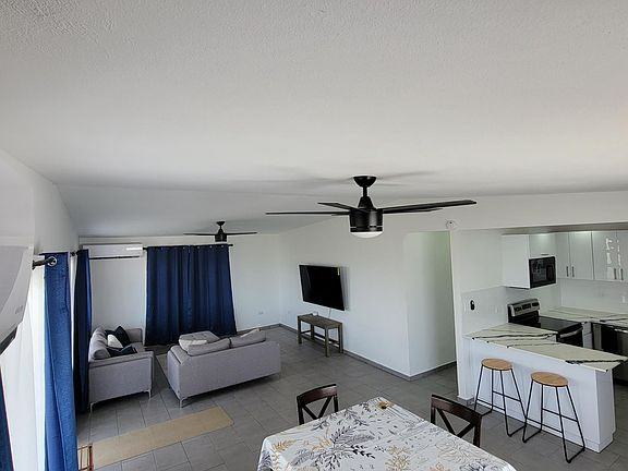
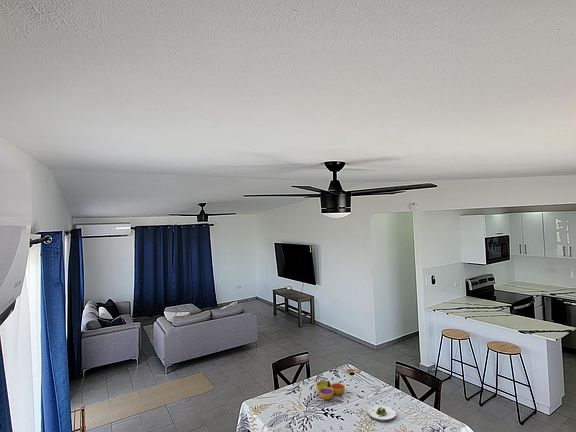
+ salad plate (381, 411)
+ decorative bowl (331, 387)
